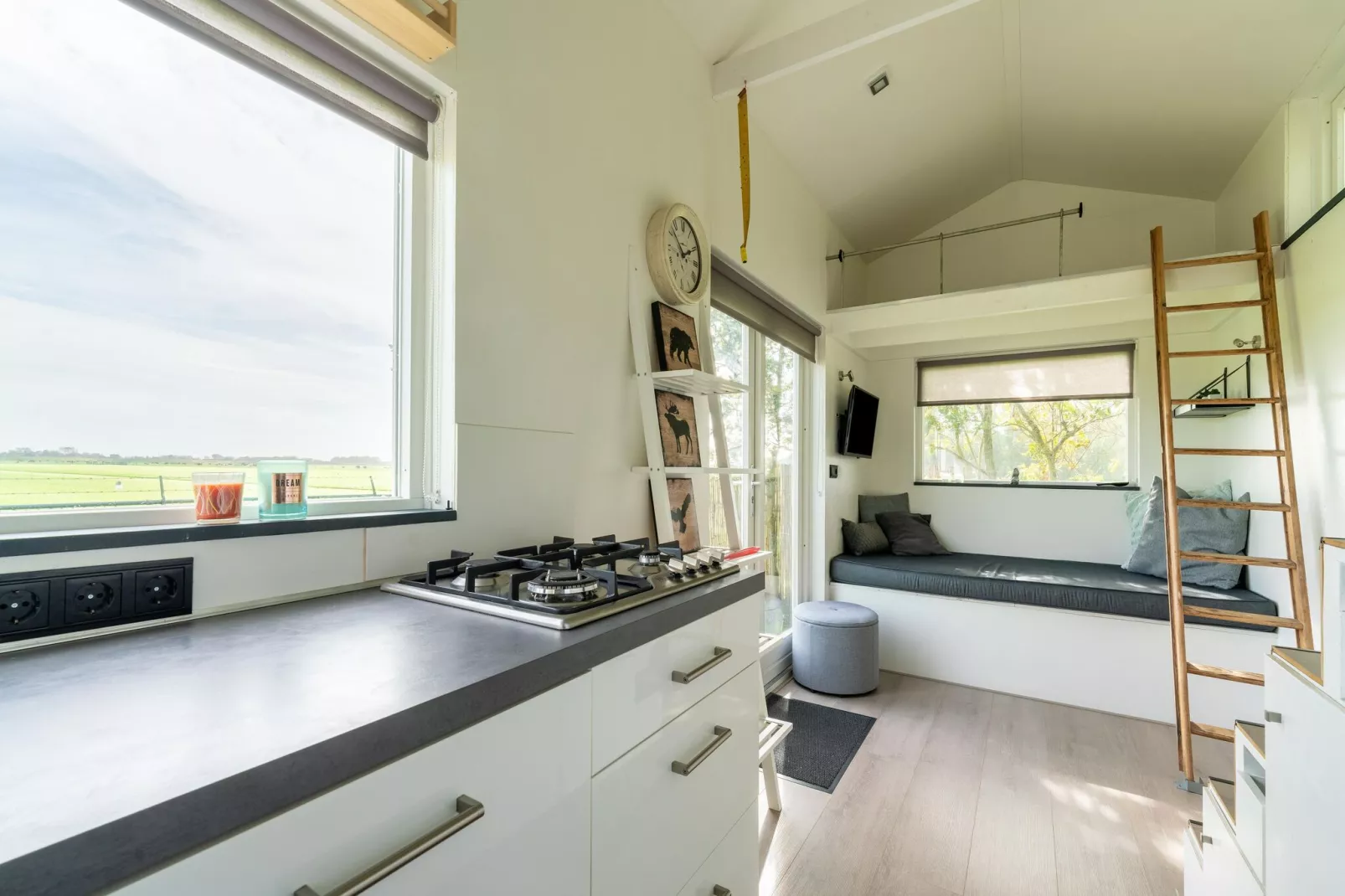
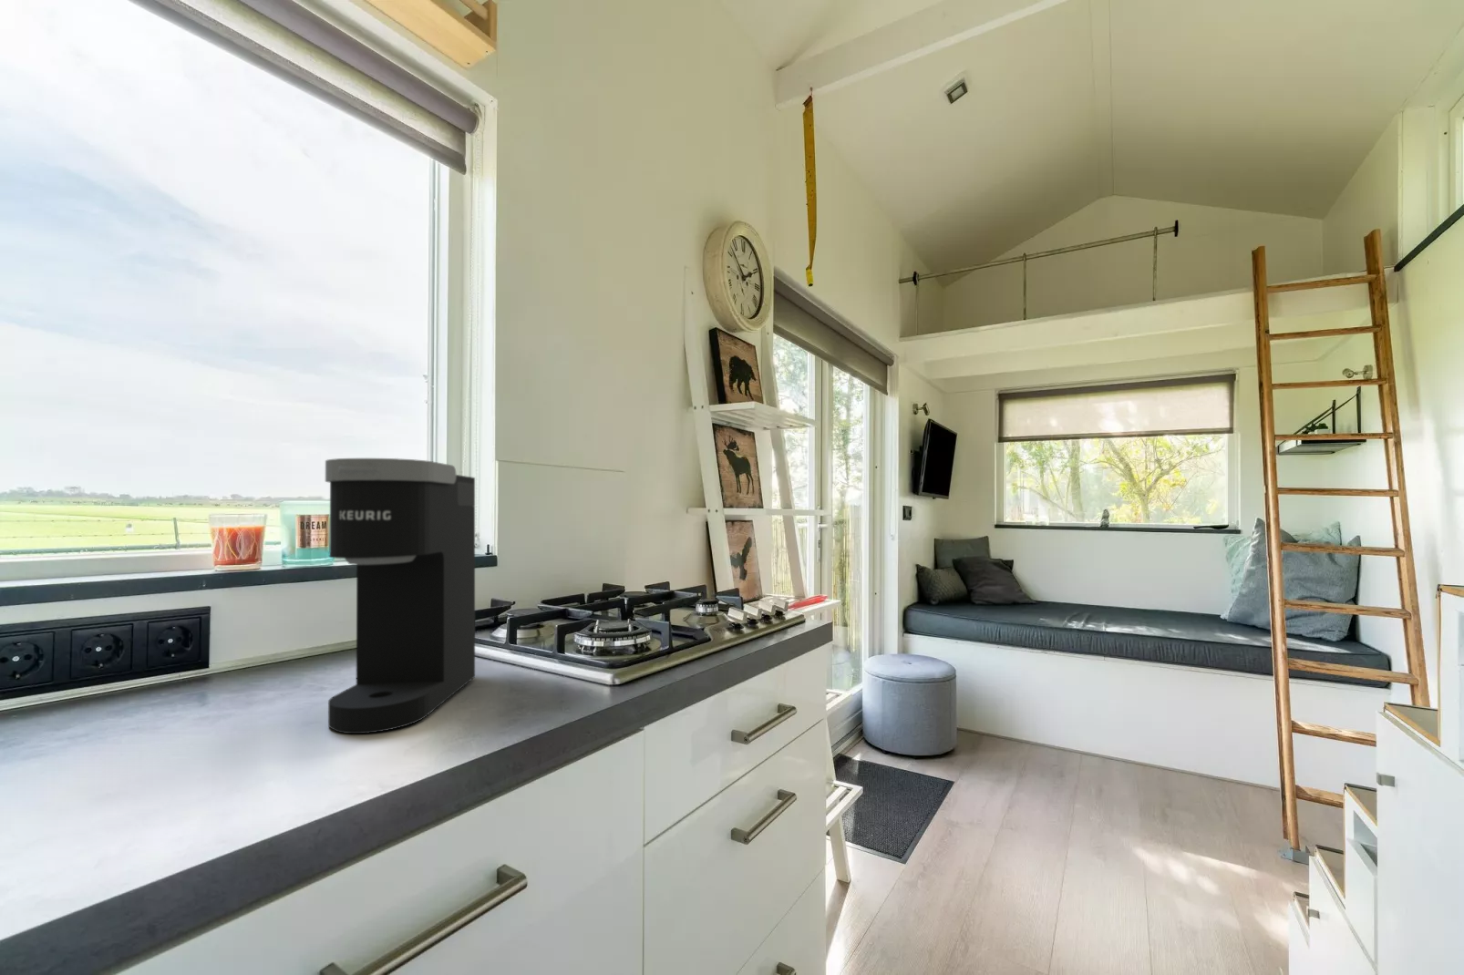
+ coffee maker (409, 581)
